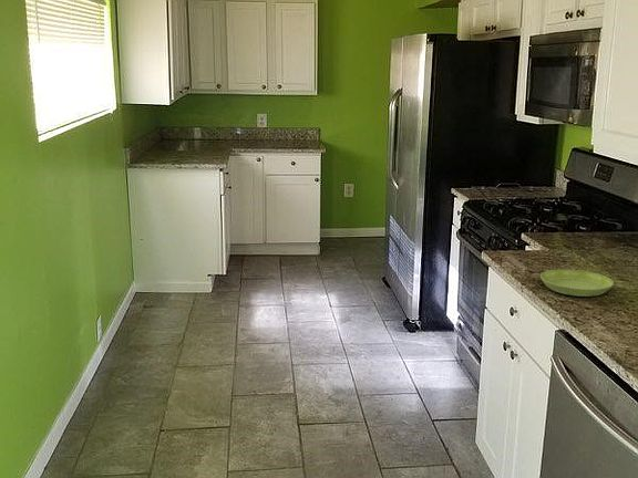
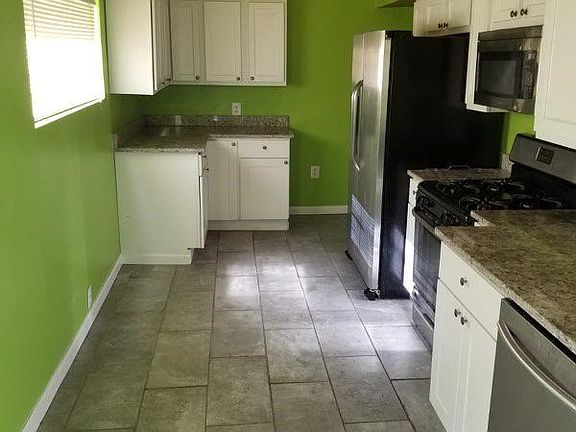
- saucer (576, 283)
